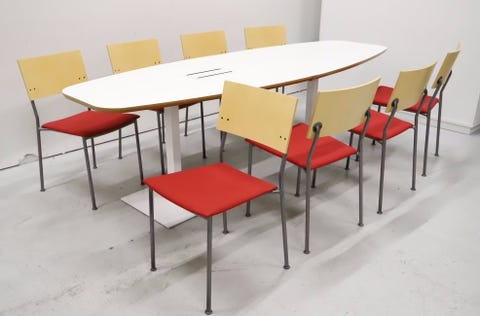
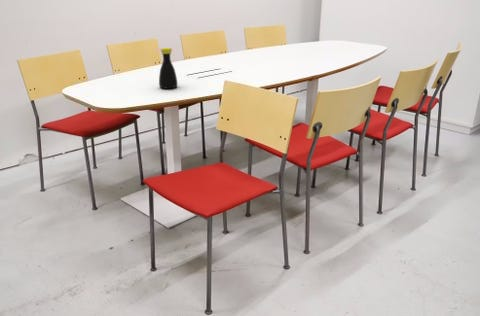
+ bottle (167, 67)
